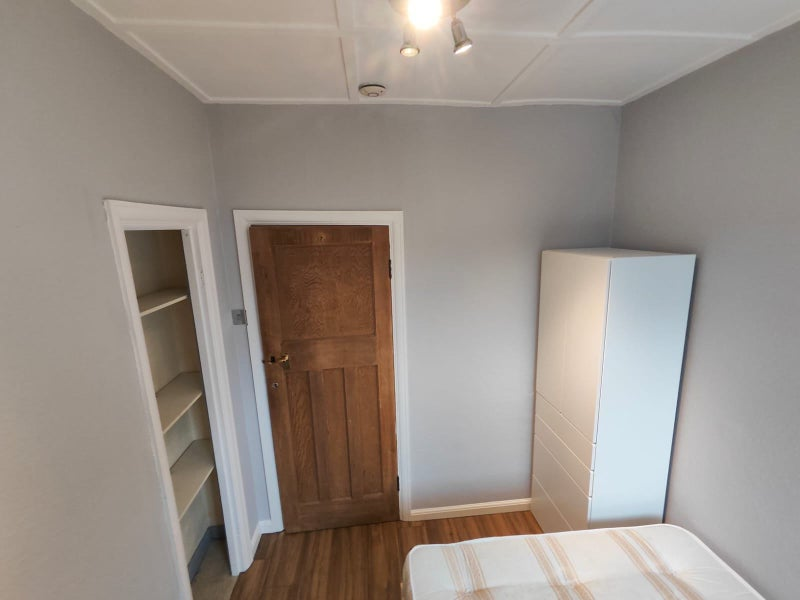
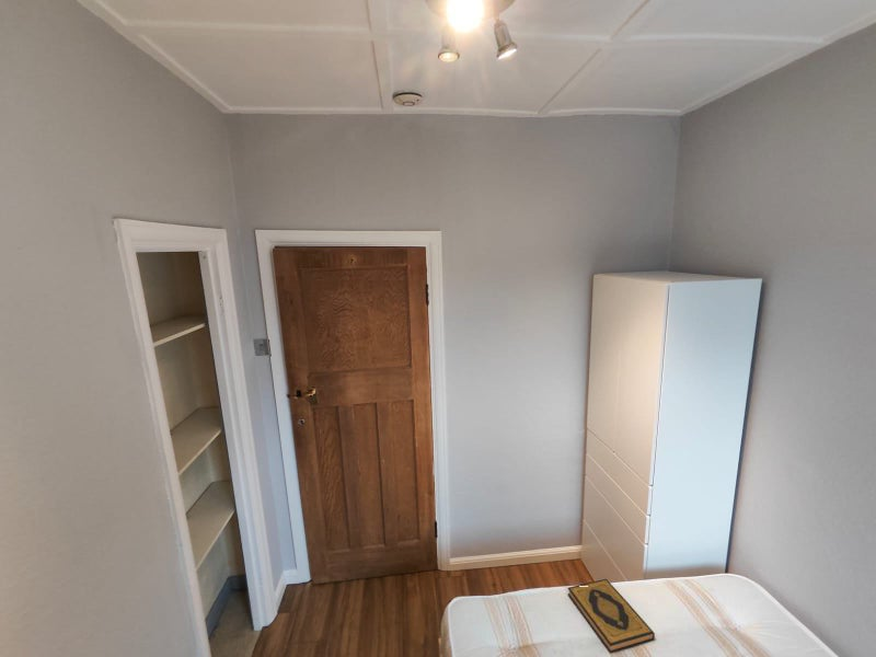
+ hardback book (608, 612)
